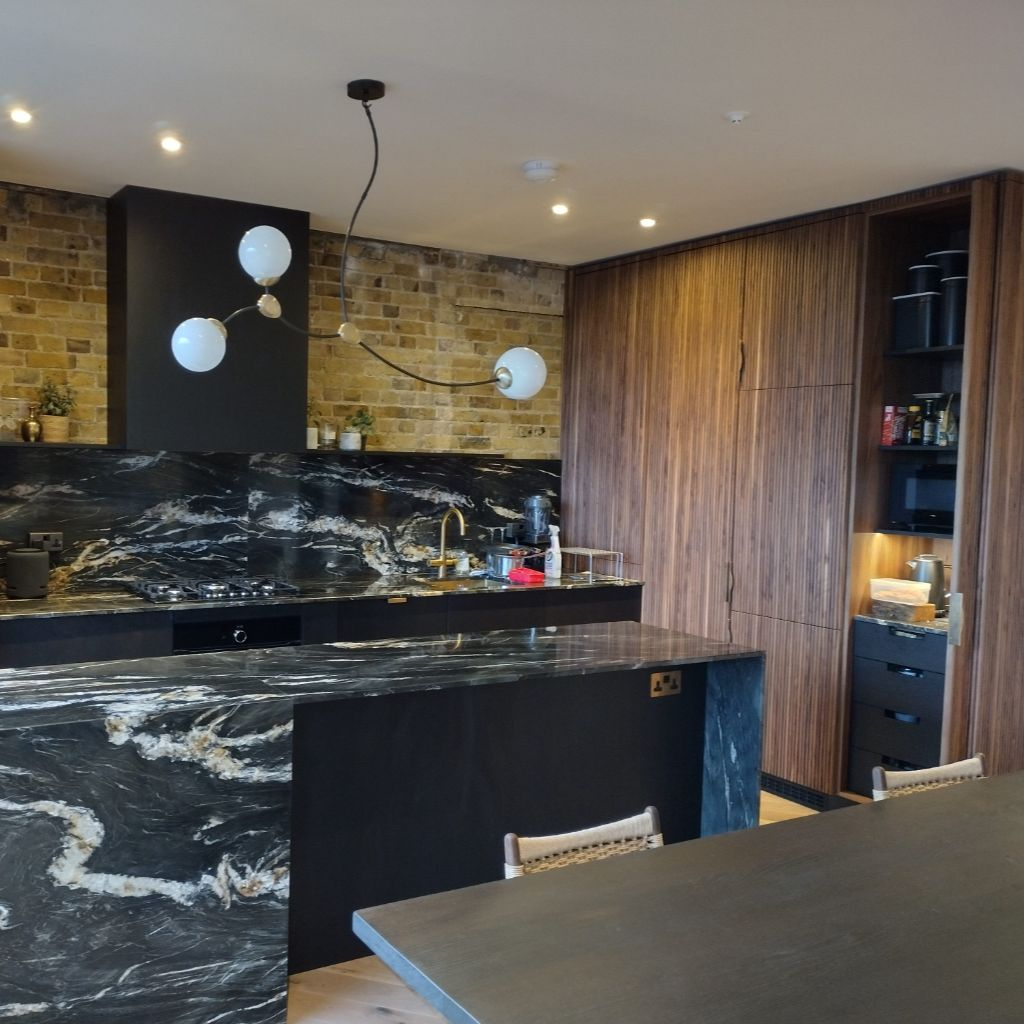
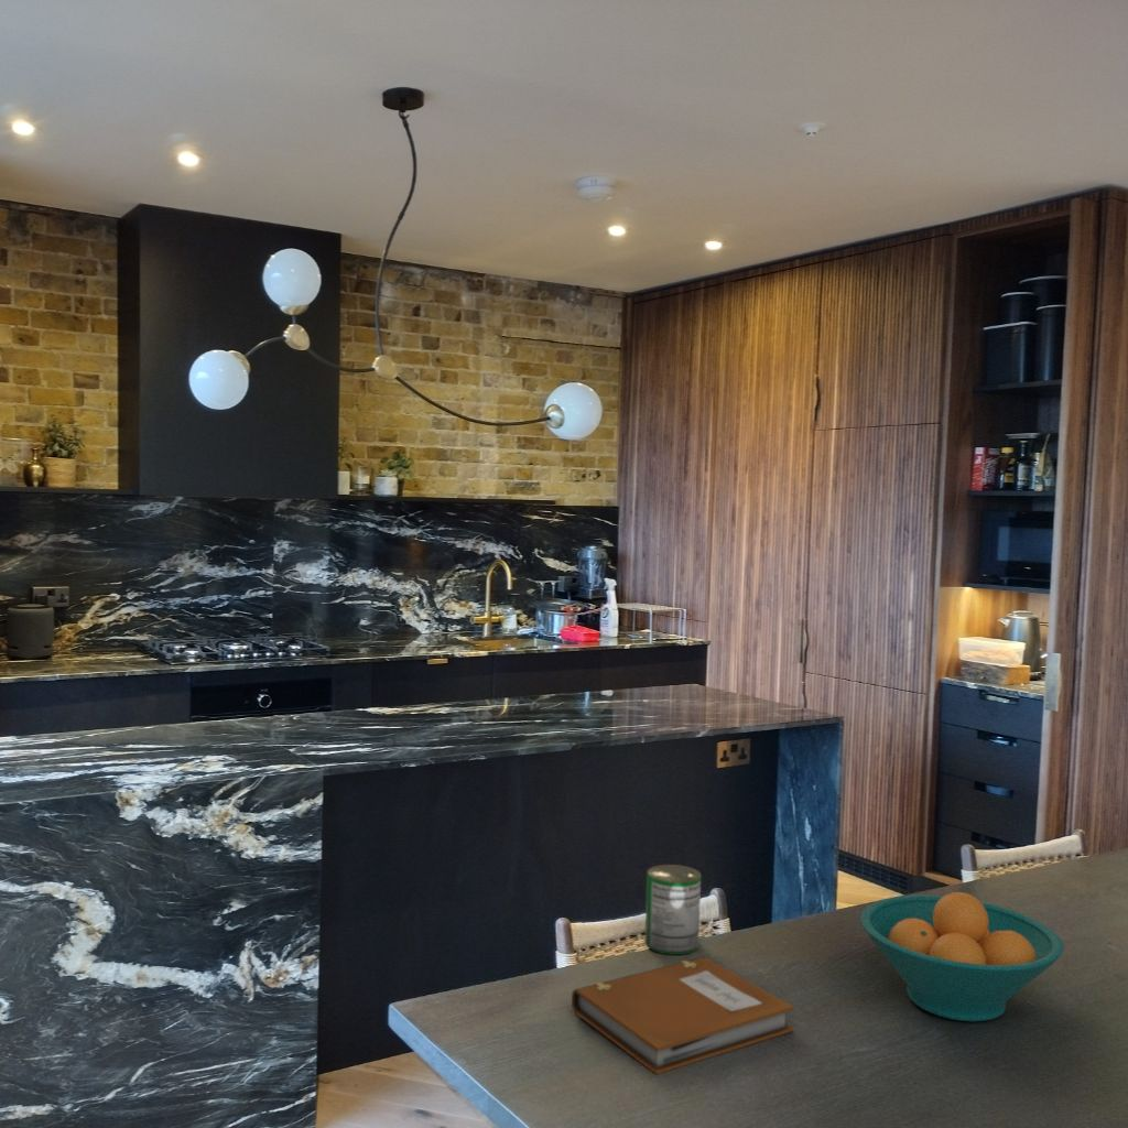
+ fruit bowl (957, 948)
+ notebook (683, 1007)
+ can (672, 909)
